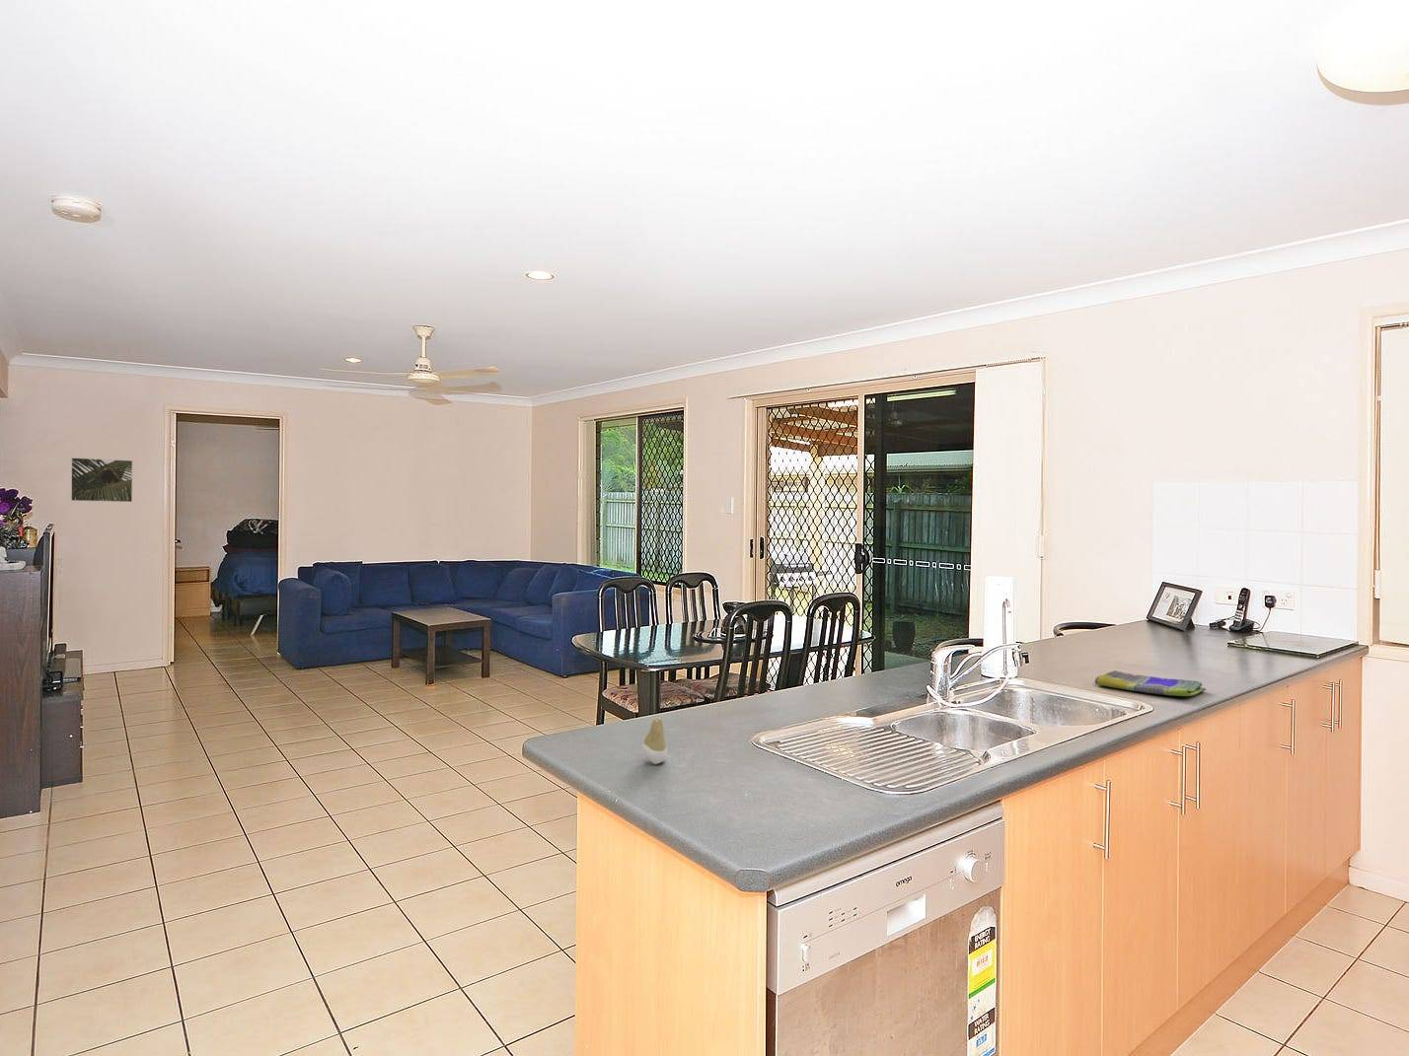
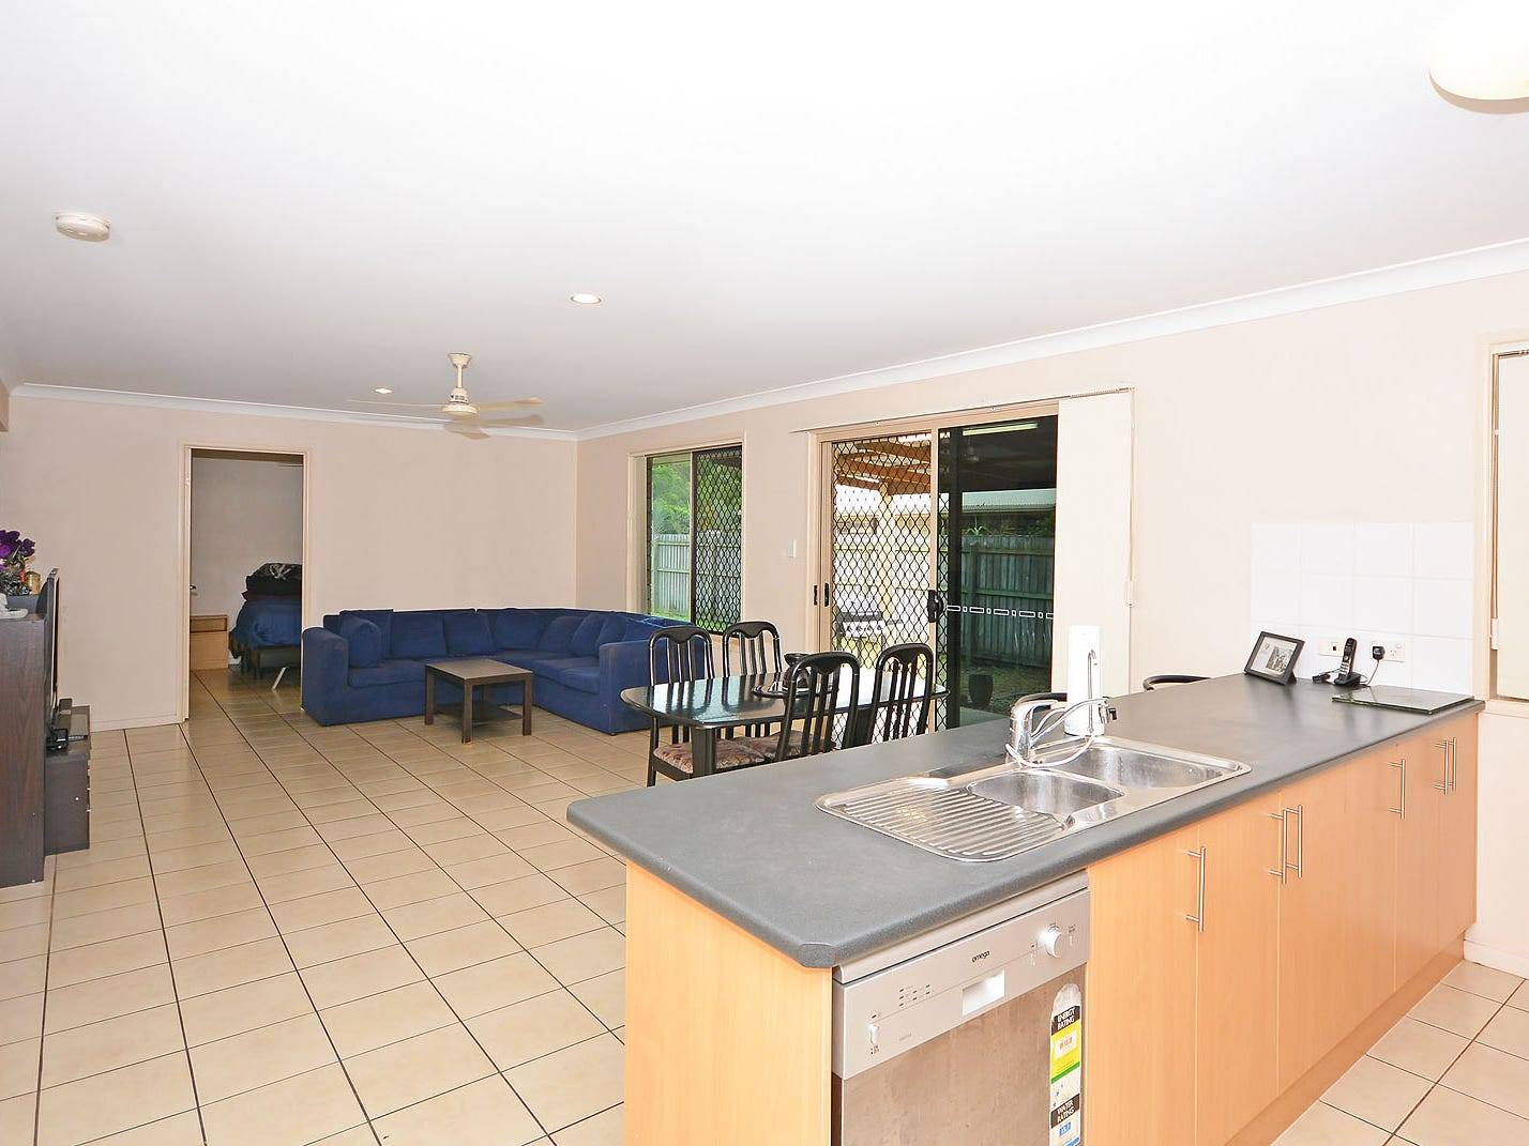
- dish towel (1147, 682)
- tooth (656, 738)
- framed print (102, 480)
